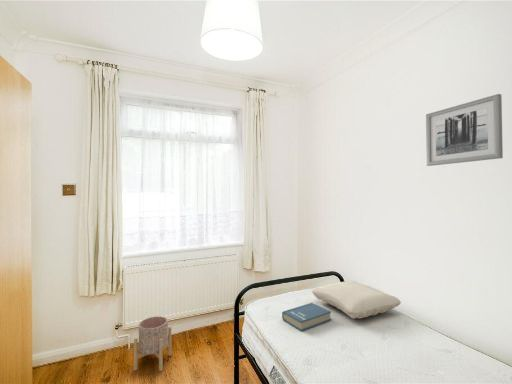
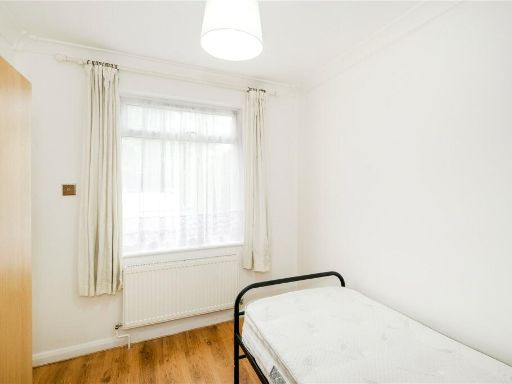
- planter (153, 342)
- wall art (460, 133)
- book (306, 315)
- pillow (353, 297)
